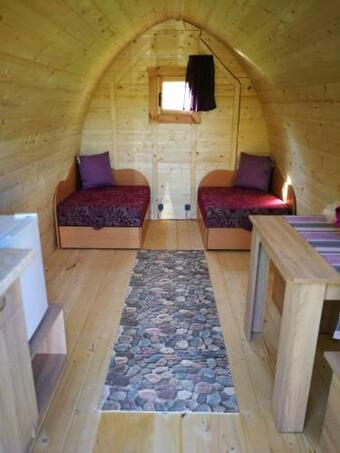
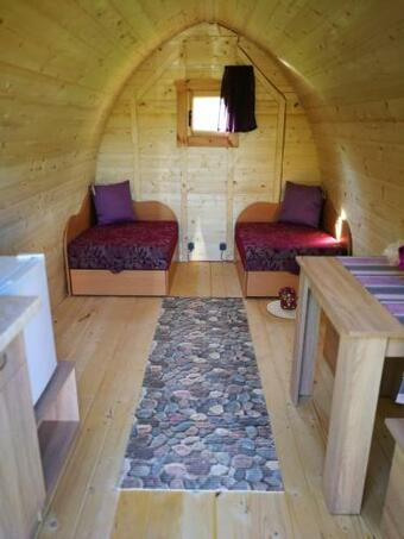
+ drawstring pouch (289, 297)
